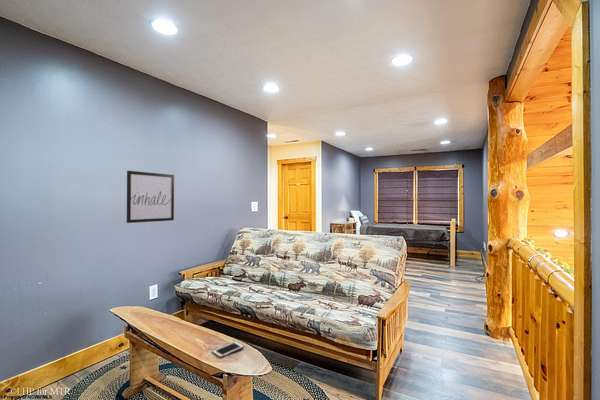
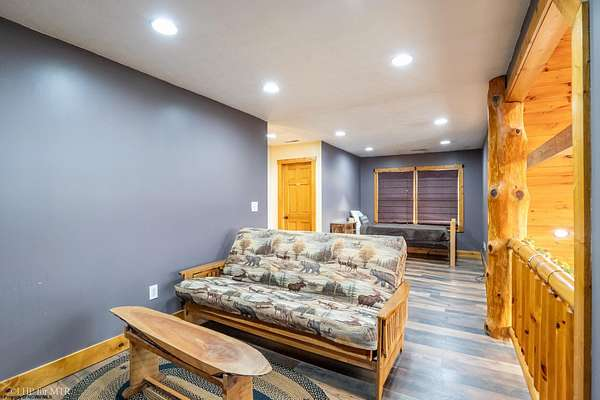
- cell phone (228, 349)
- wall art (152, 197)
